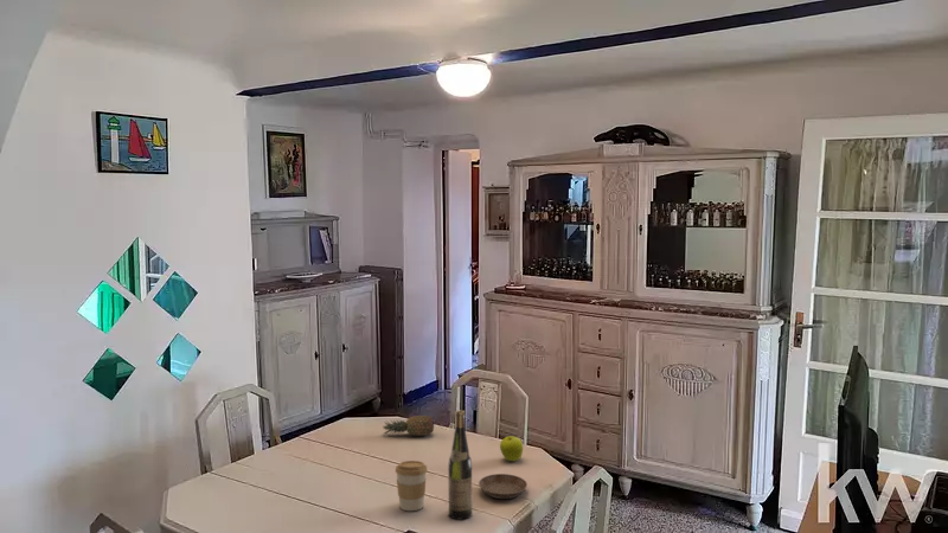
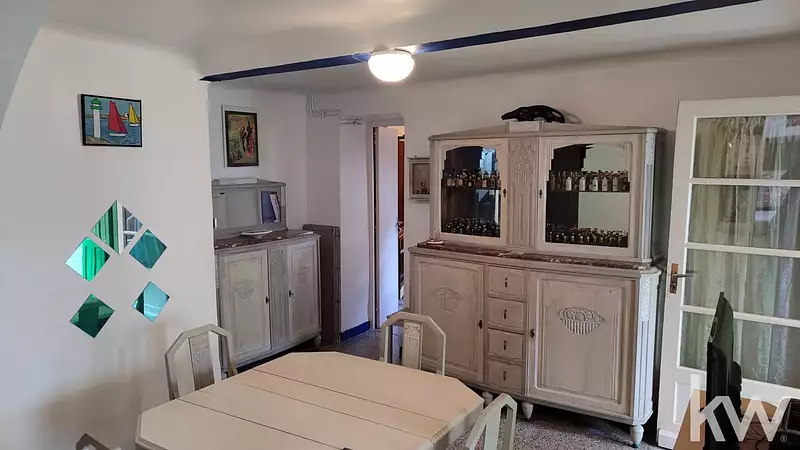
- fruit (408, 425)
- coffee cup (411, 483)
- wine bottle (460, 463)
- saucer (502, 487)
- fruit (511, 448)
